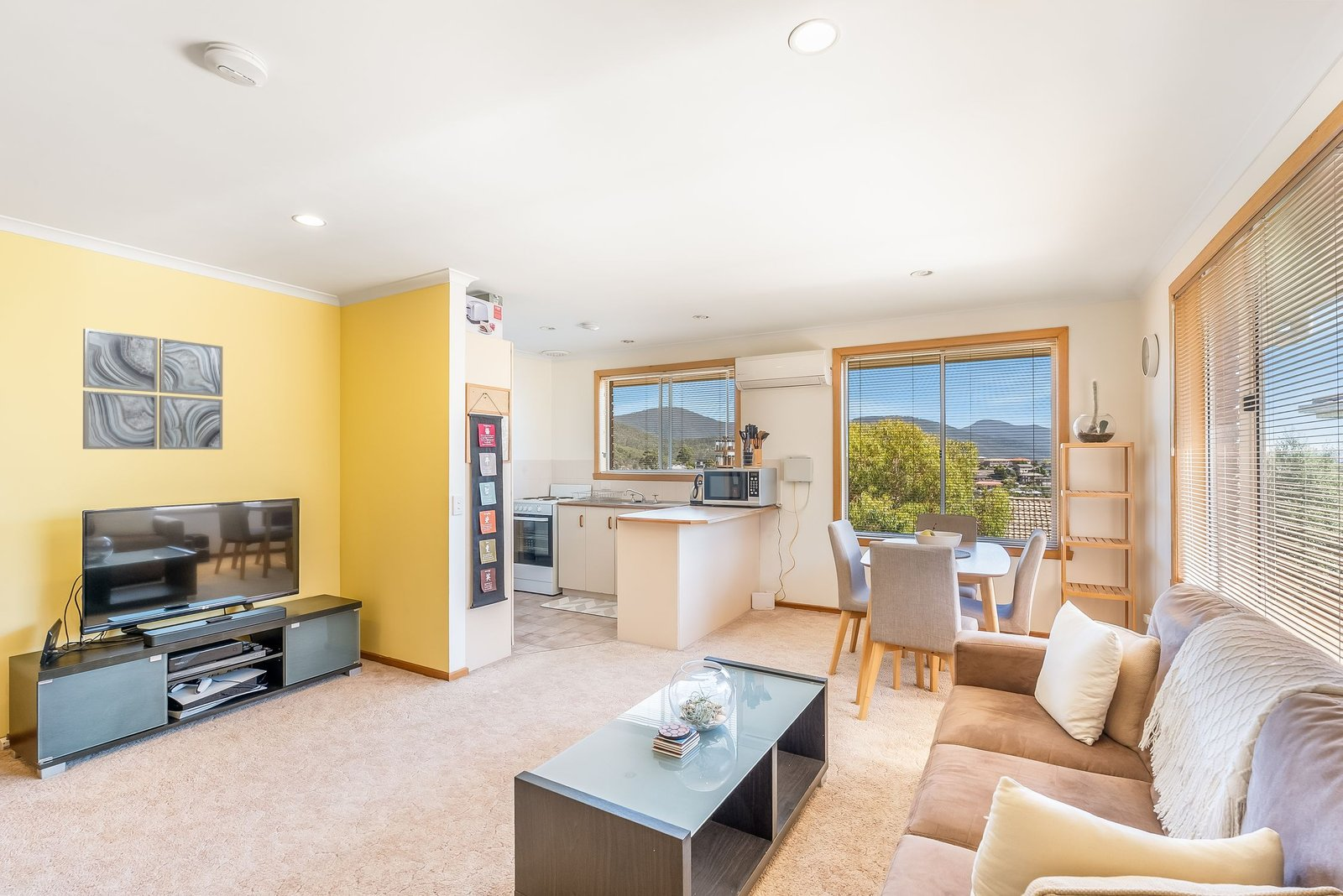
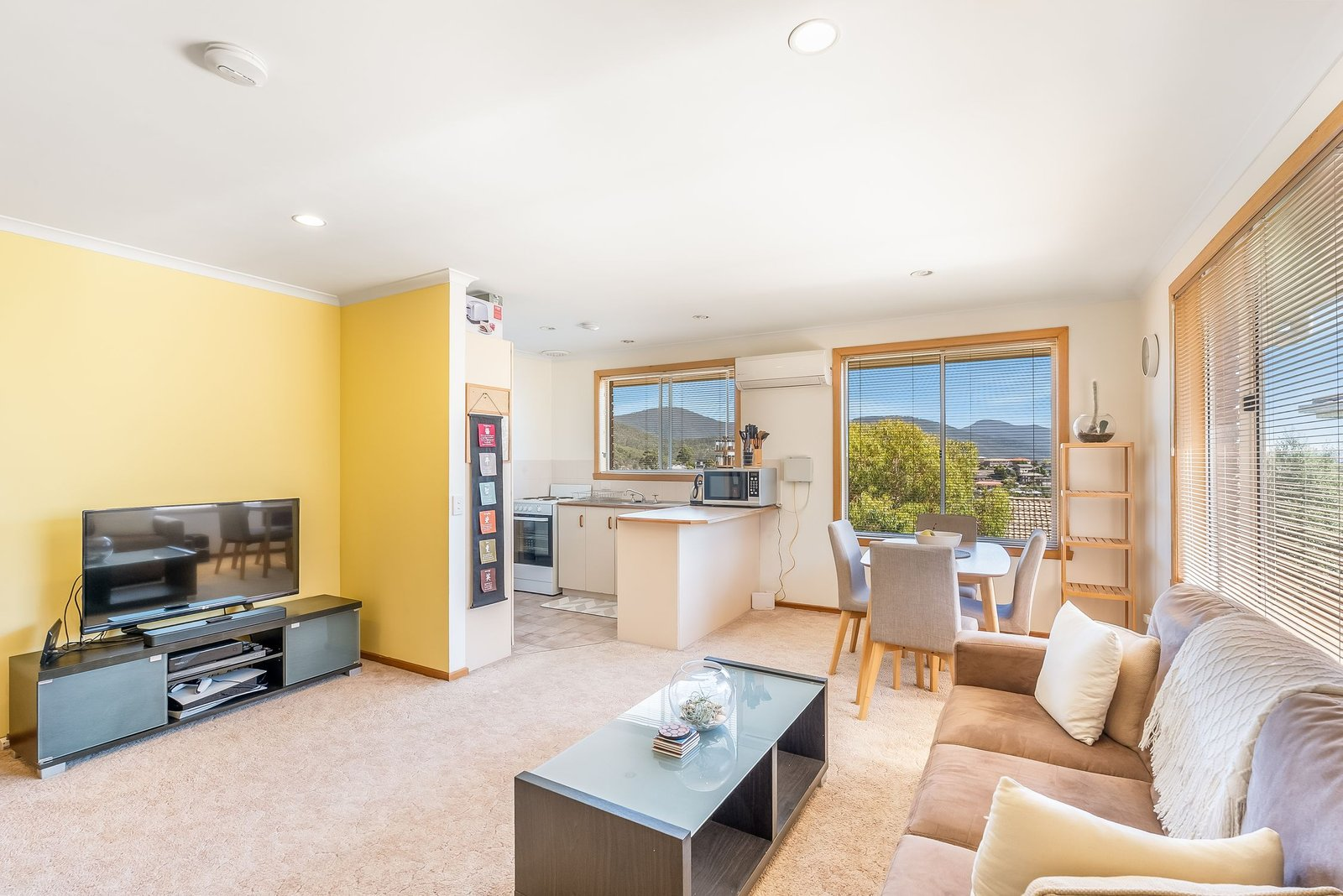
- wall art (157, 395)
